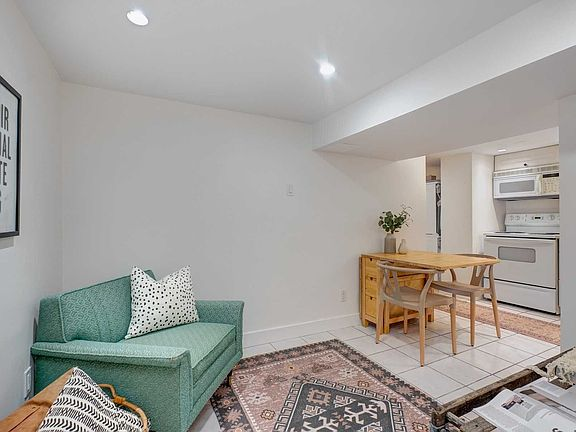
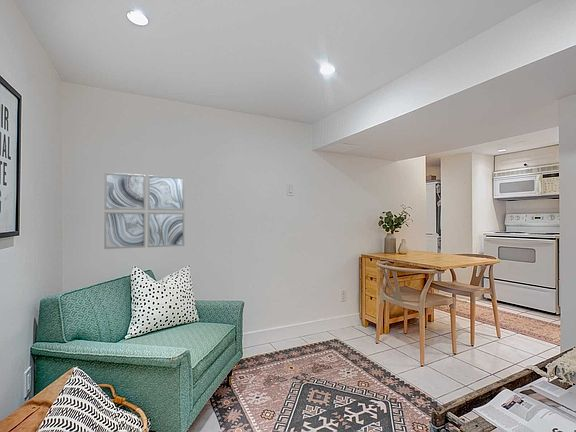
+ wall art (145, 212)
